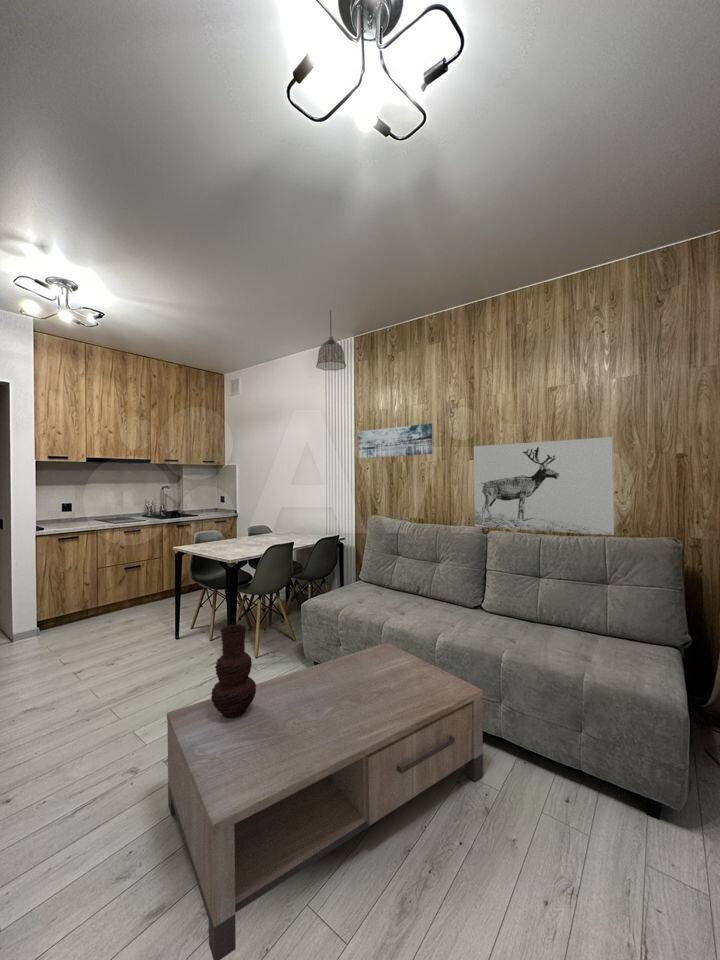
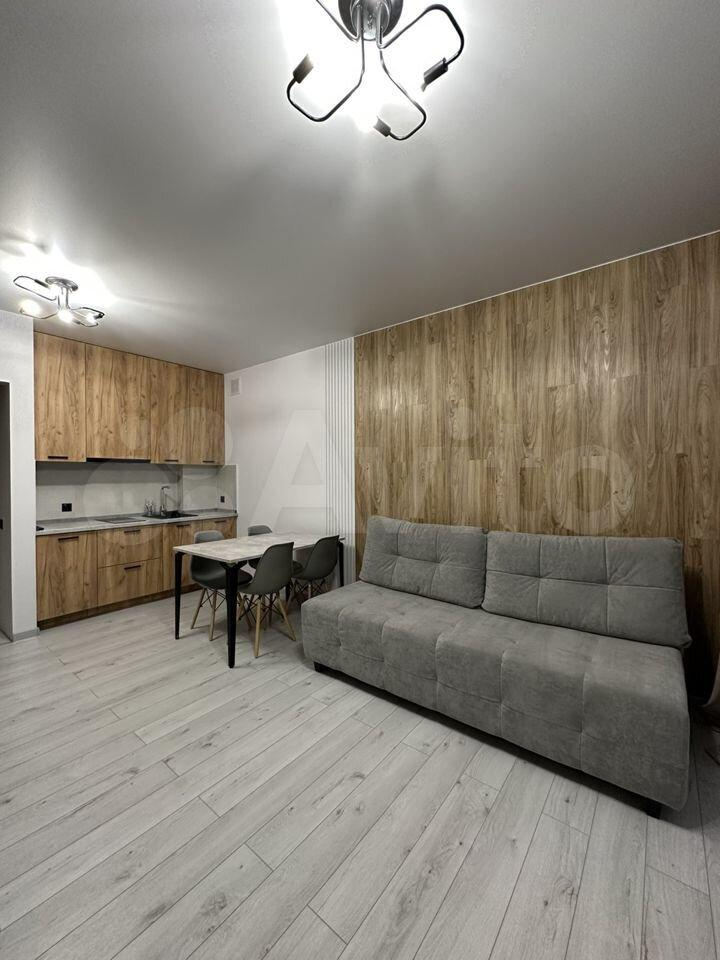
- coffee table (331, 745)
- wall art (537, 486)
- wall art (393, 442)
- pendant lamp (330, 338)
- vase (233, 669)
